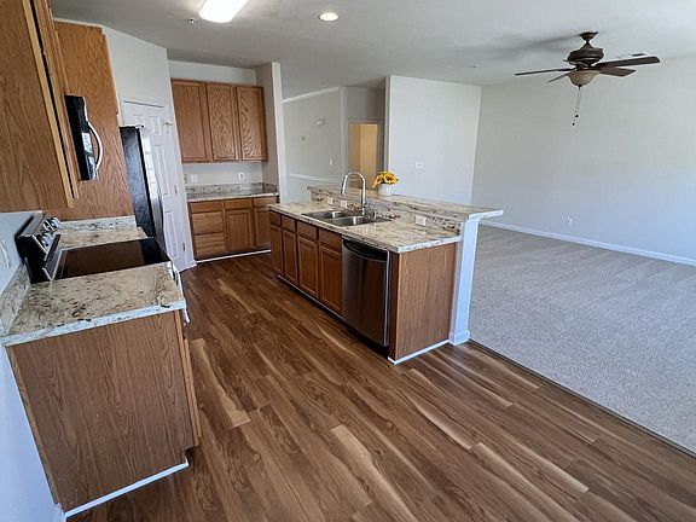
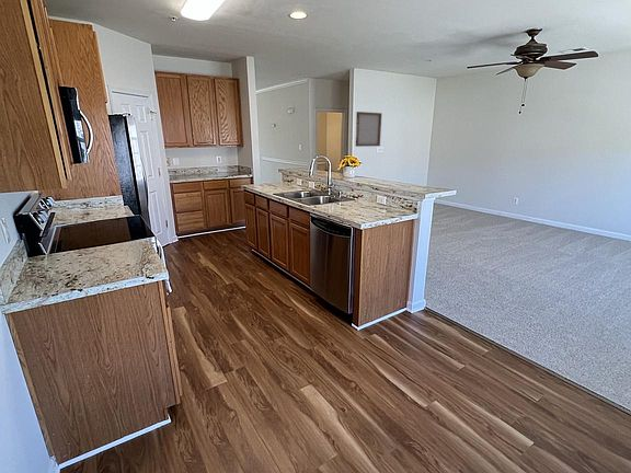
+ wall art (368, 129)
